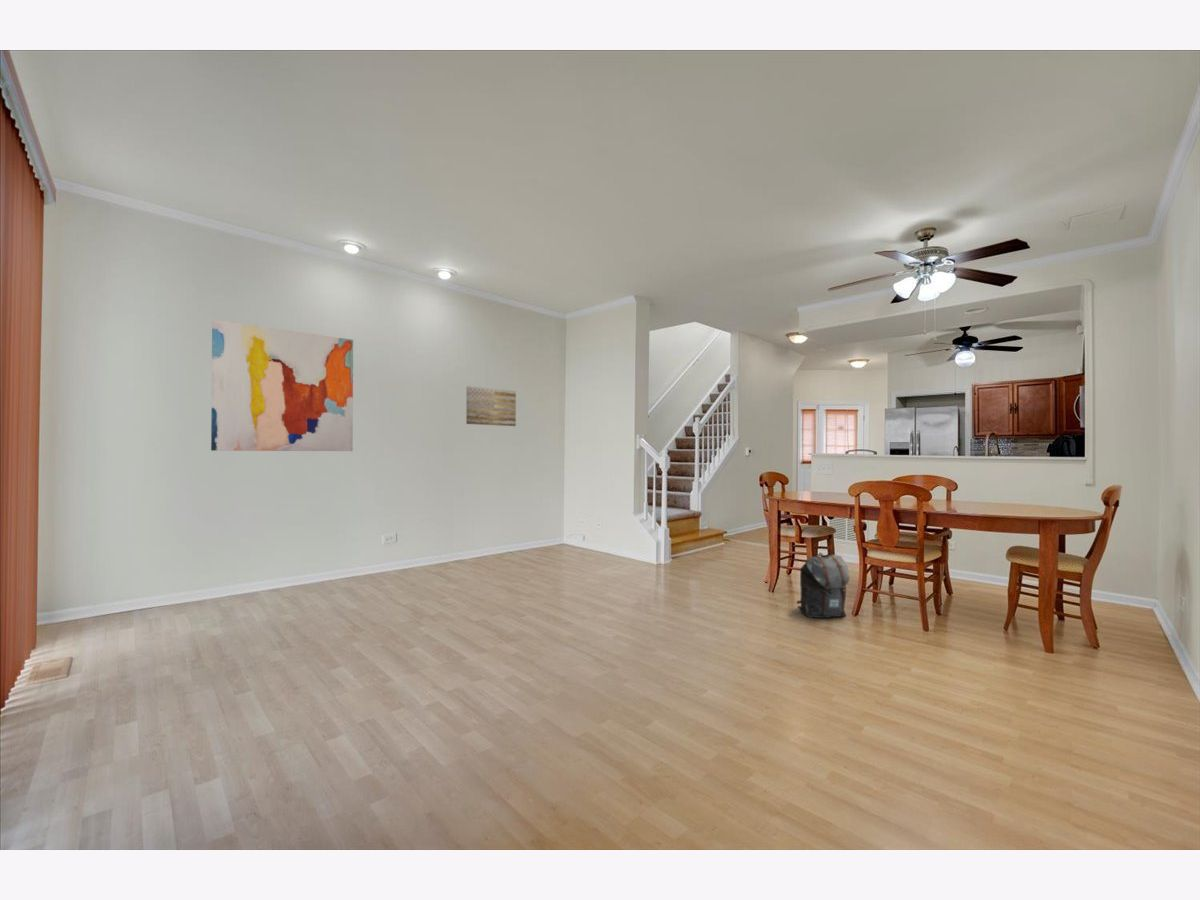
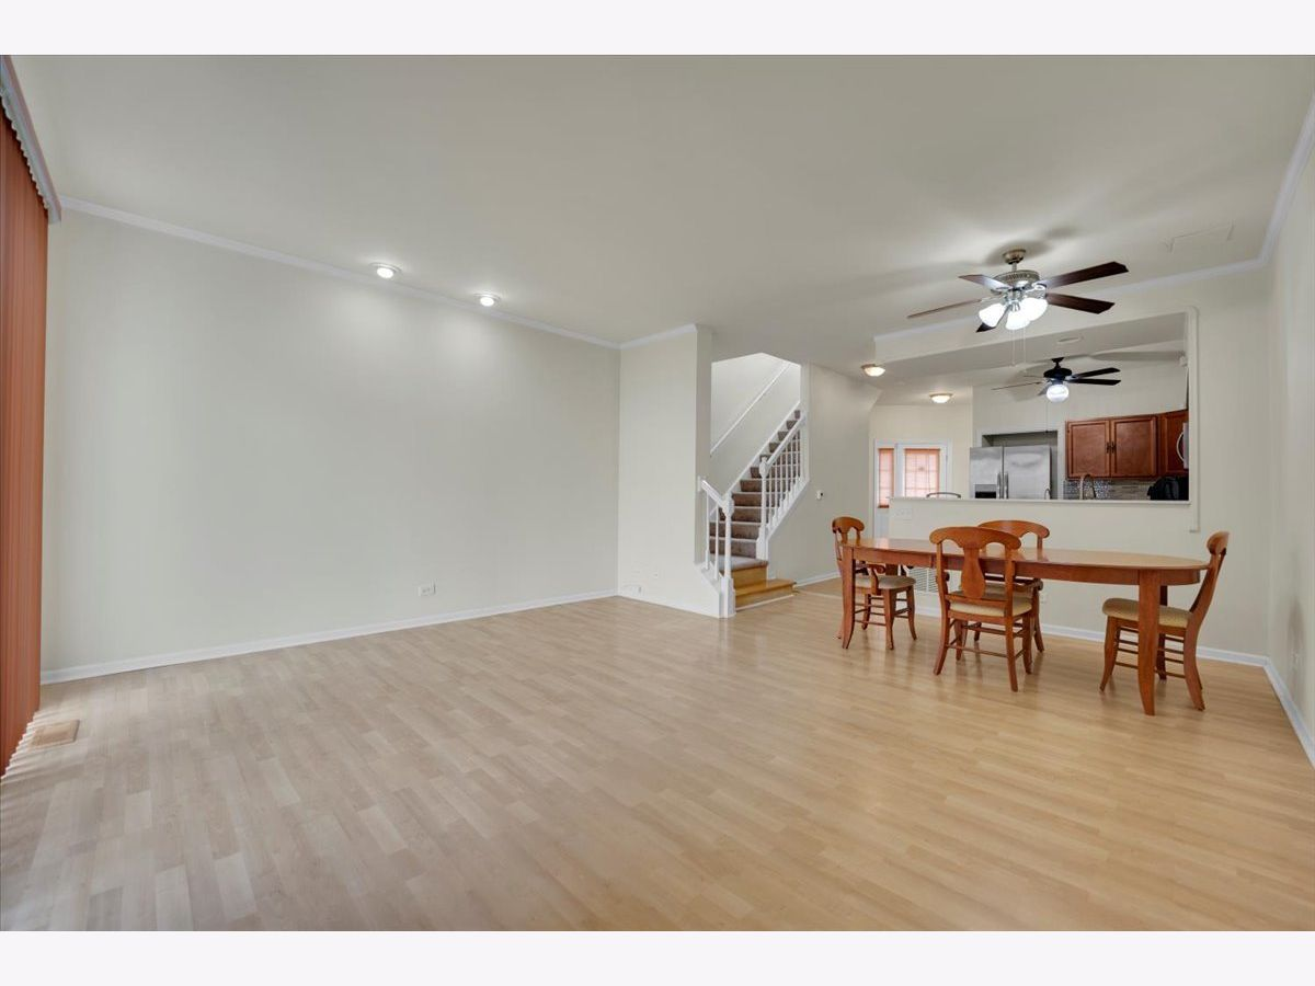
- wall art (491, 407)
- backpack (822, 583)
- wall art (287, 390)
